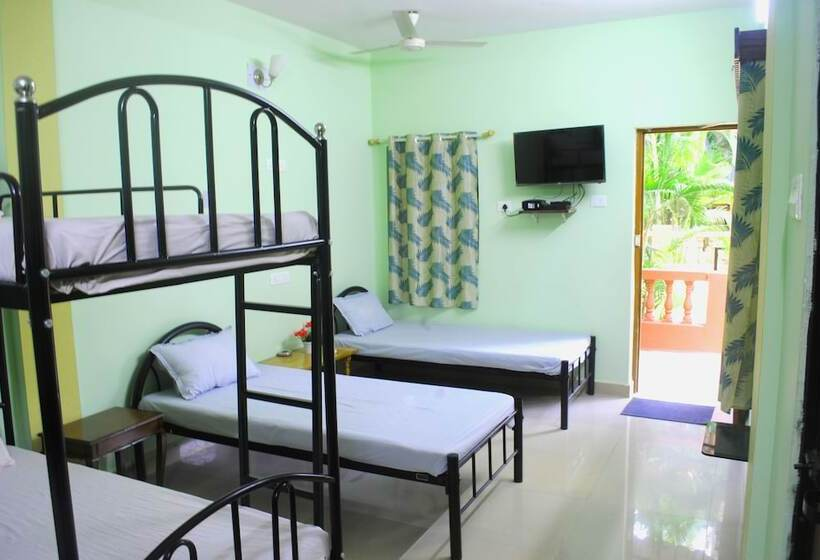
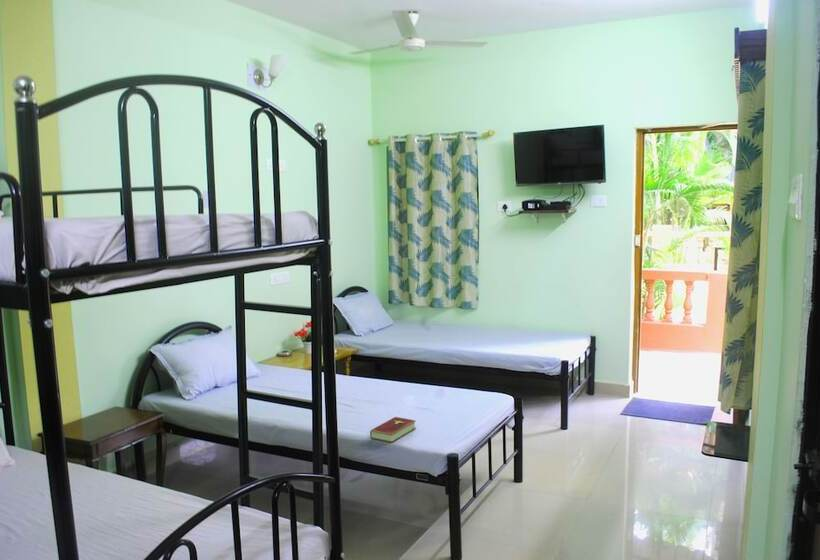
+ hardcover book (393, 428)
